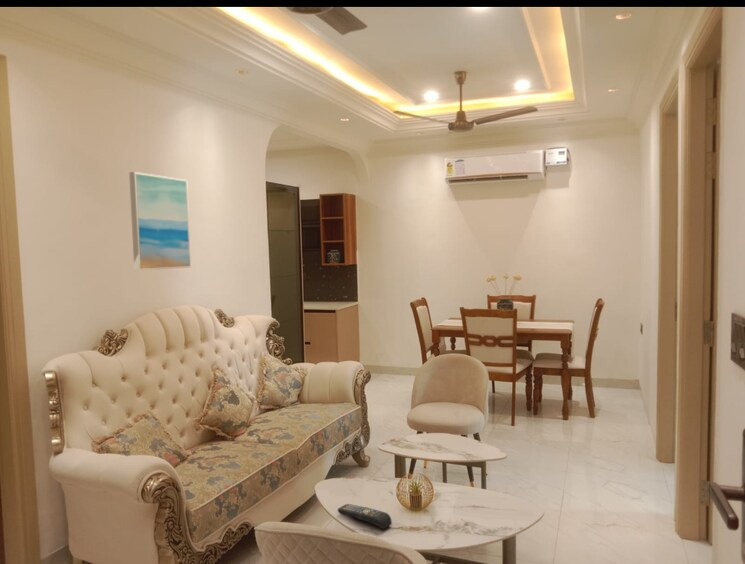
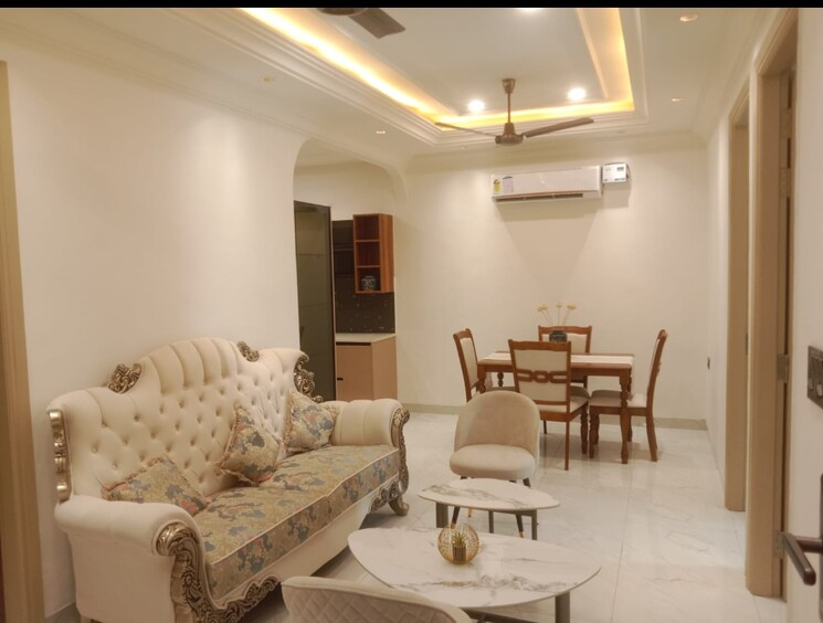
- wall art (162, 222)
- remote control (364, 514)
